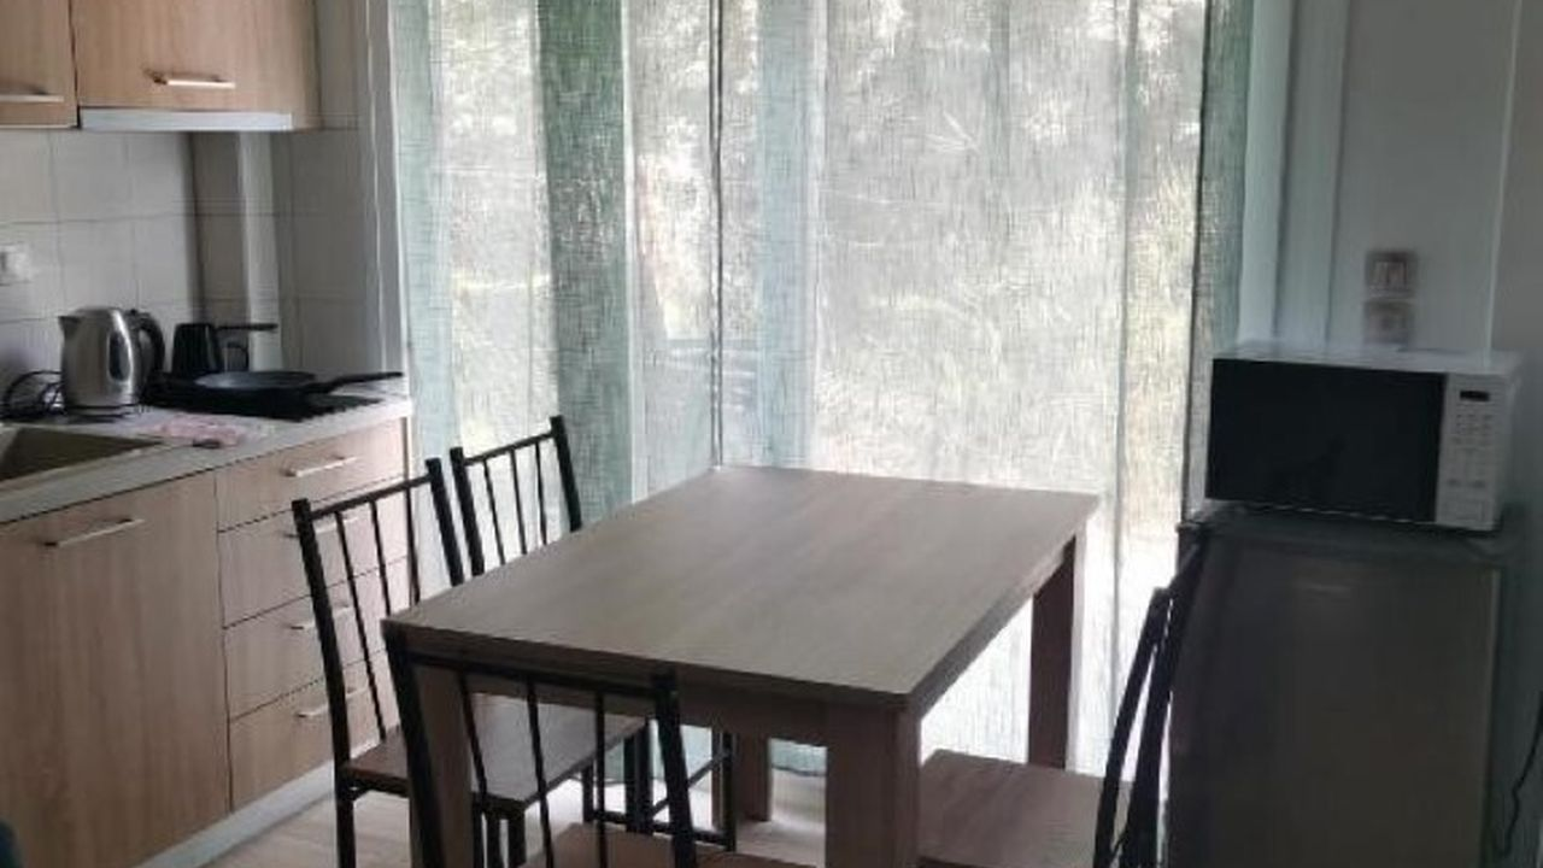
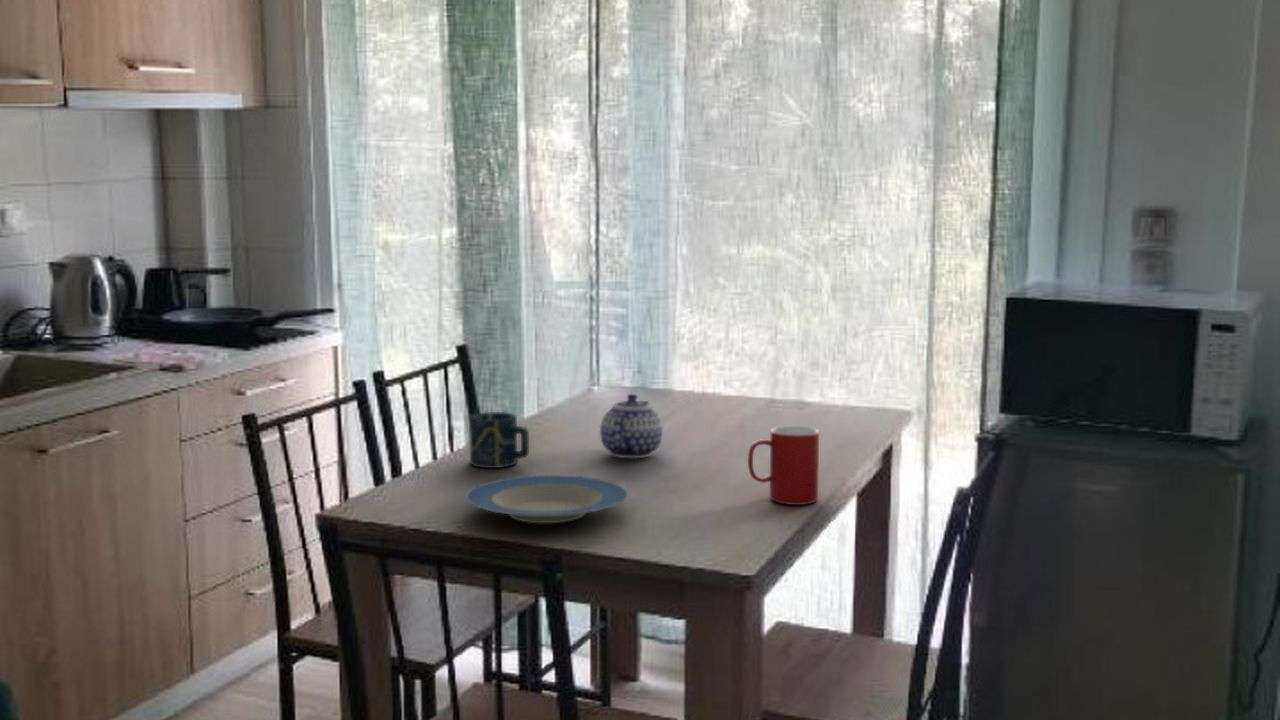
+ cup (500, 440)
+ teapot (631, 424)
+ plate (547, 503)
+ cup (784, 464)
